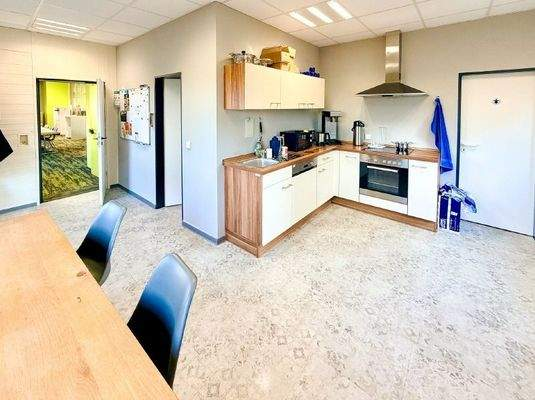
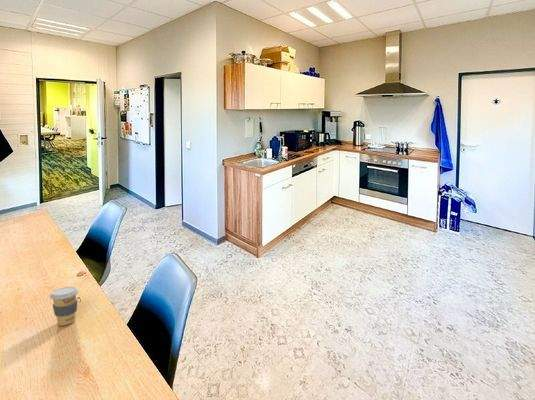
+ coffee cup (65, 306)
